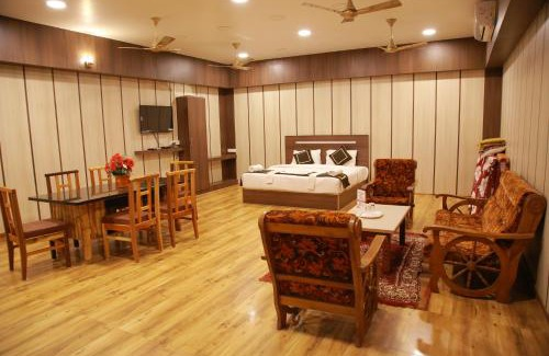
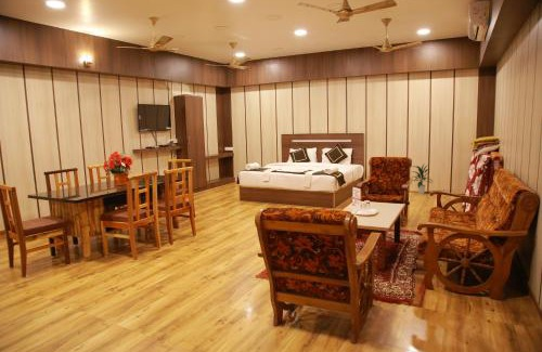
+ indoor plant (421, 178)
